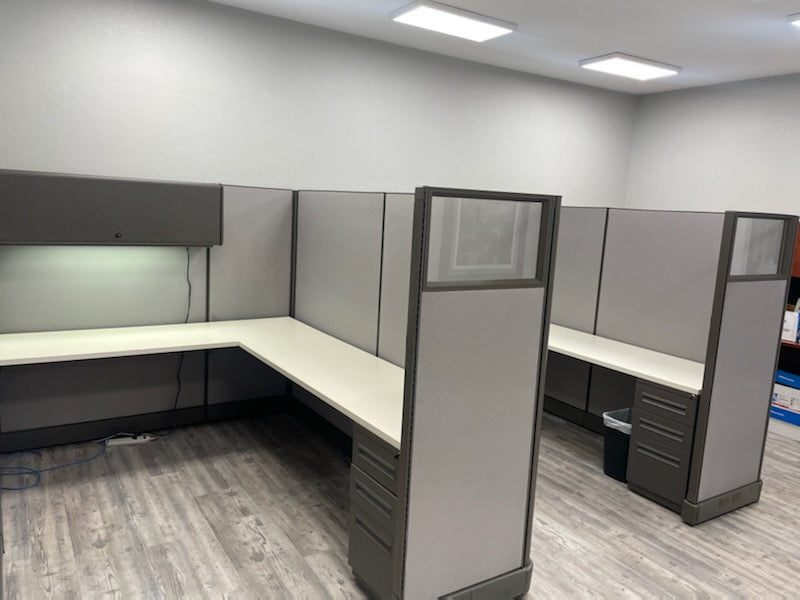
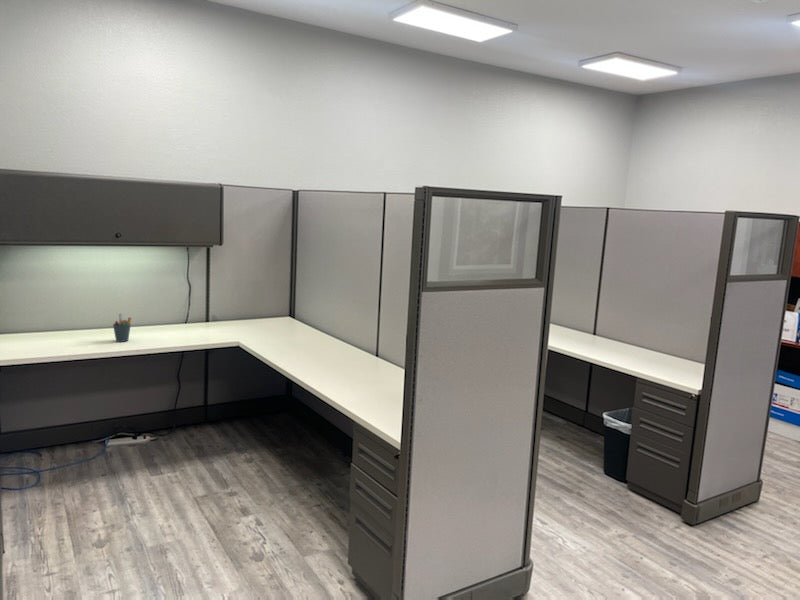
+ pen holder (122, 328)
